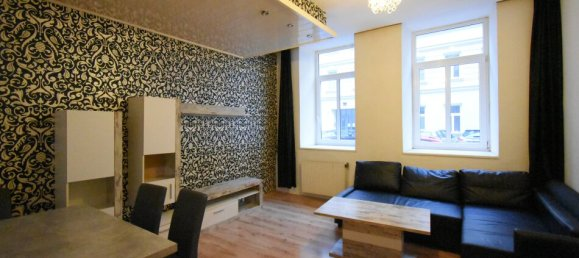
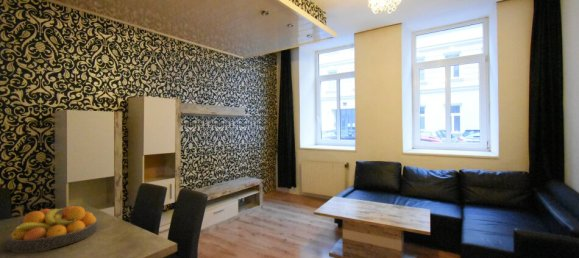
+ fruit bowl (56, 222)
